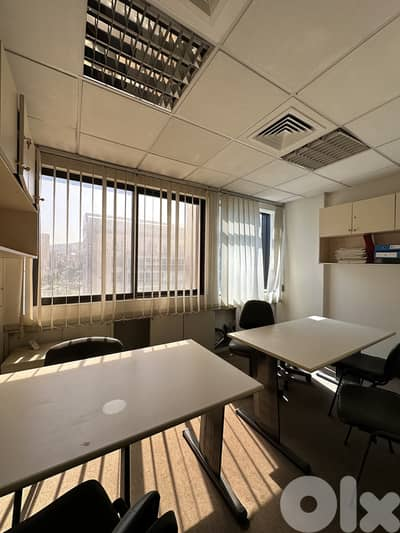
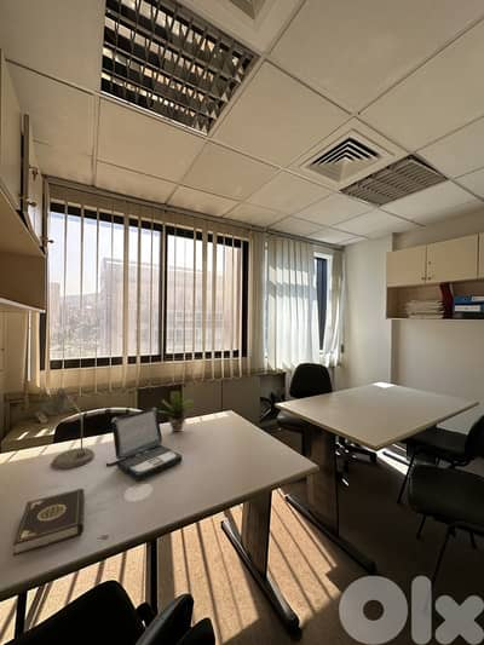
+ potted plant (175, 413)
+ desk lamp (81, 424)
+ book (53, 517)
+ laptop (145, 439)
